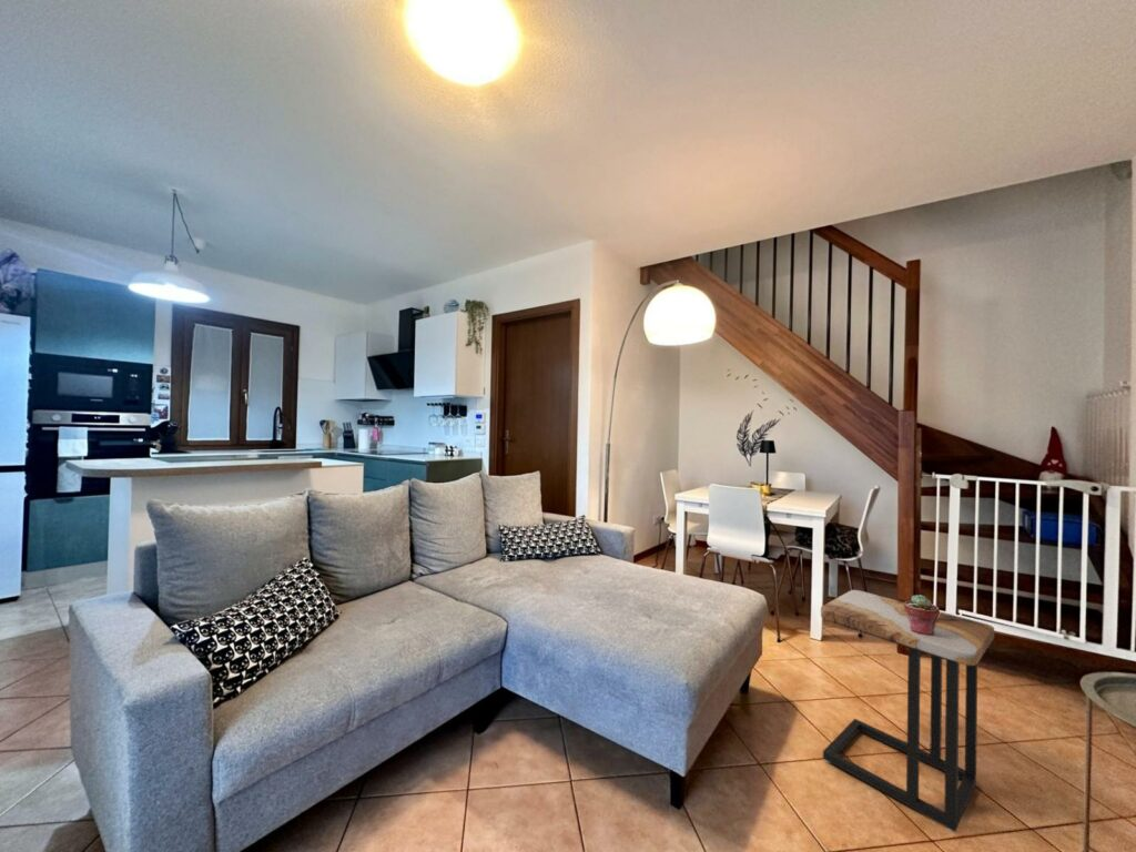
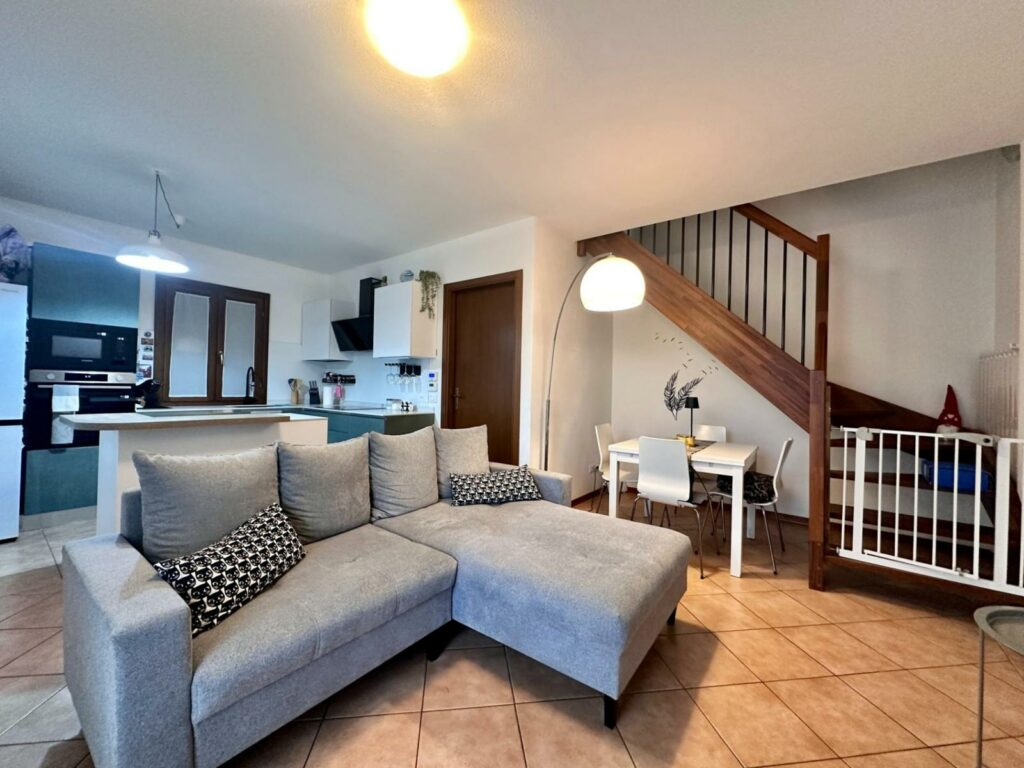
- side table (907, 694)
- potted succulent (921, 612)
